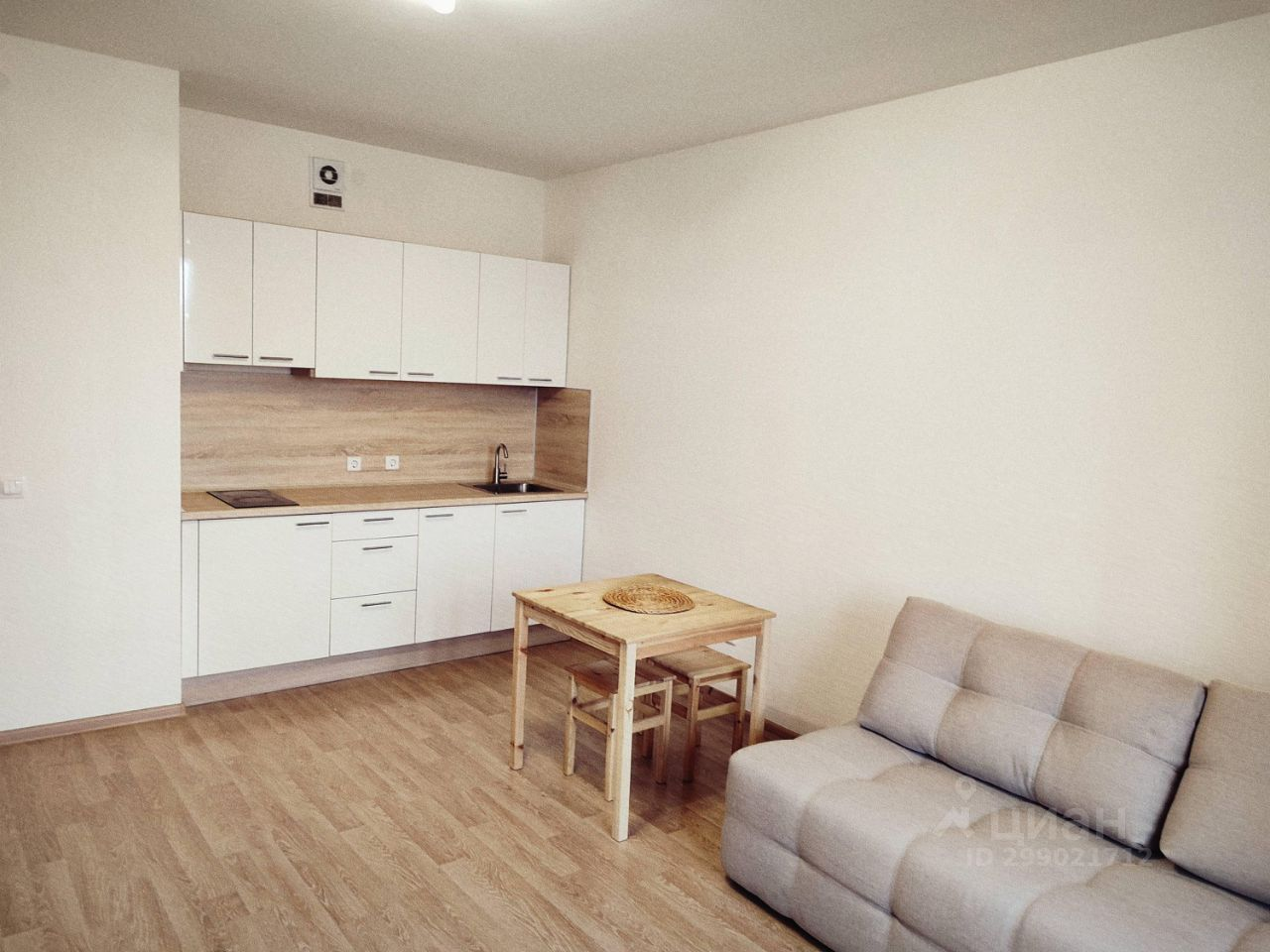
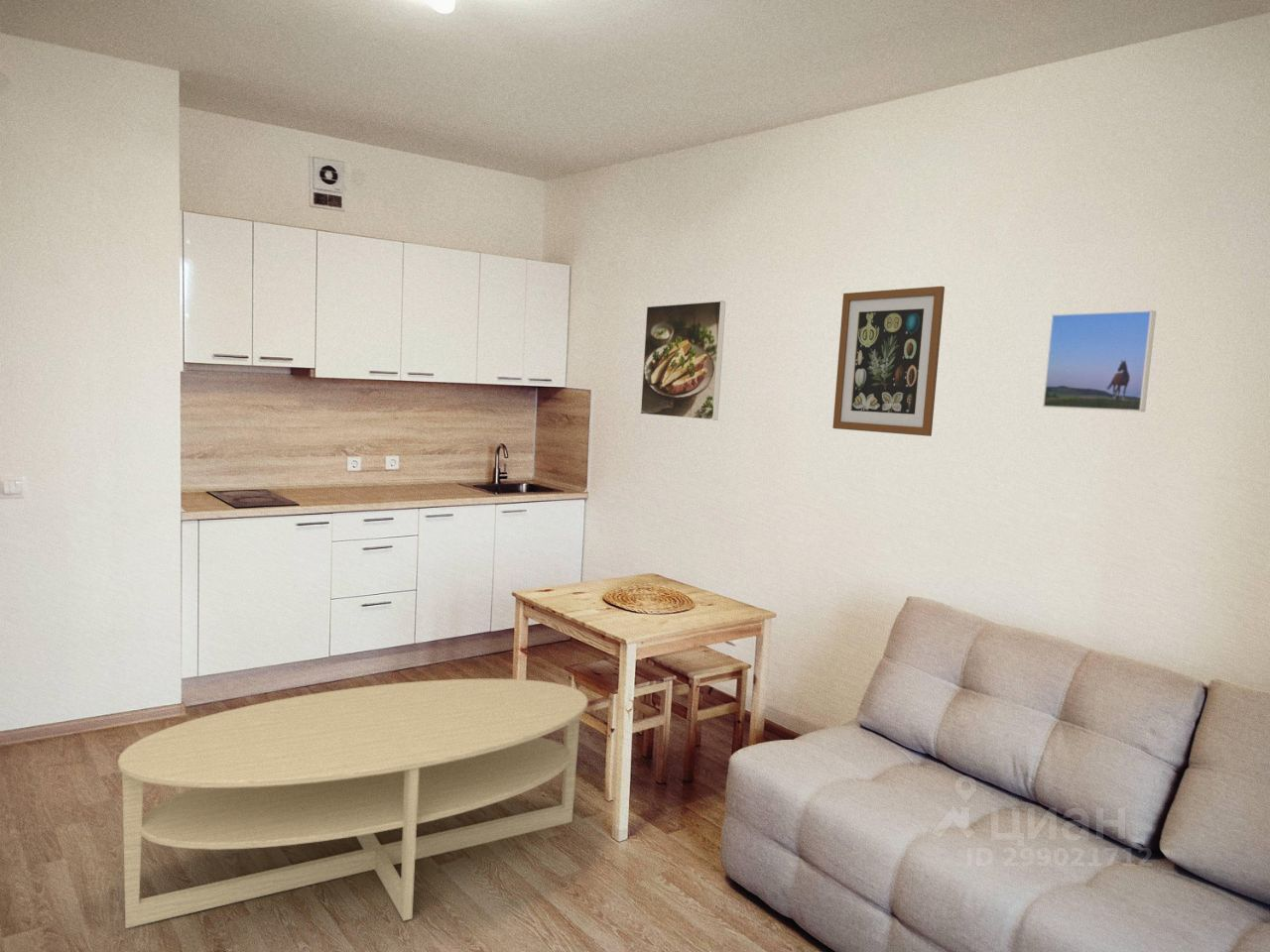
+ coffee table (379, 794)
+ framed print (1096, 361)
+ wall art (885, 361)
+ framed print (681, 360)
